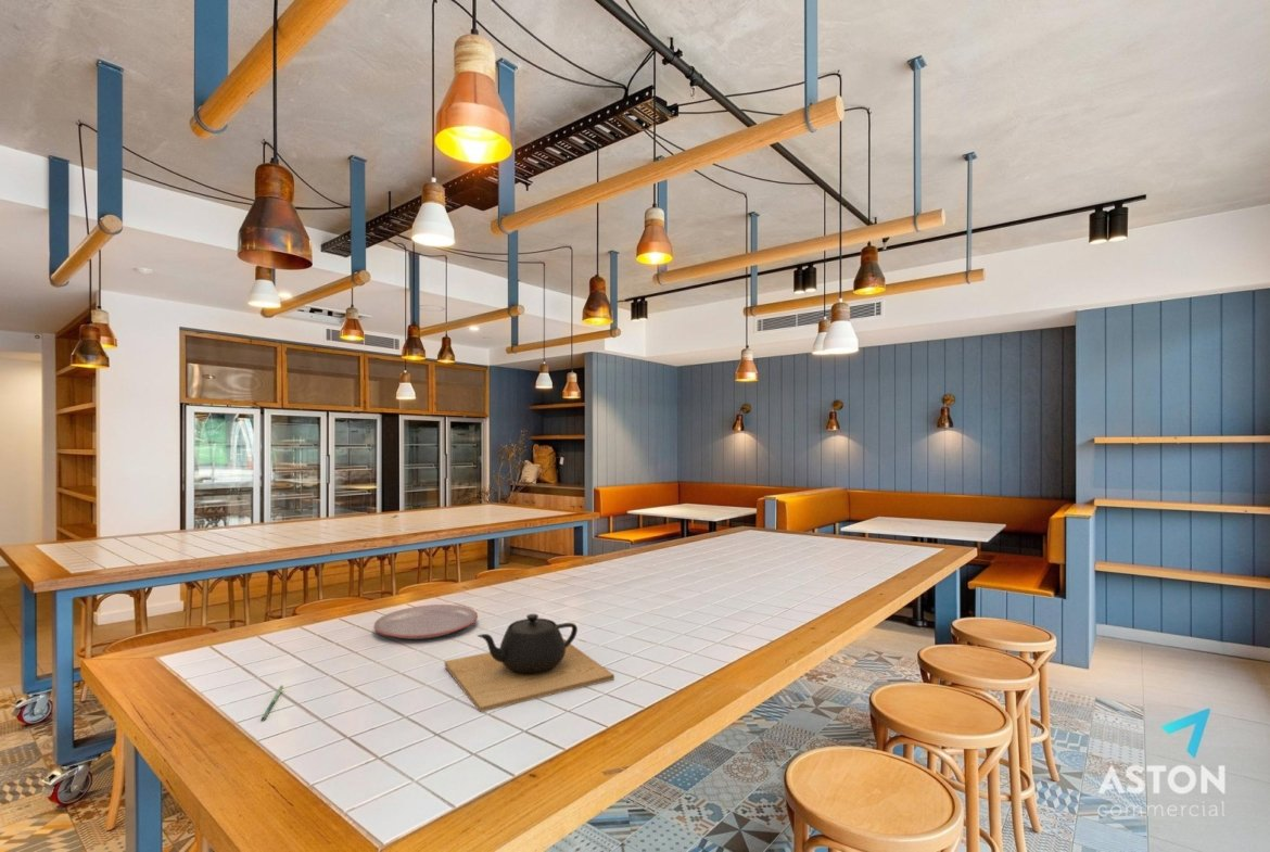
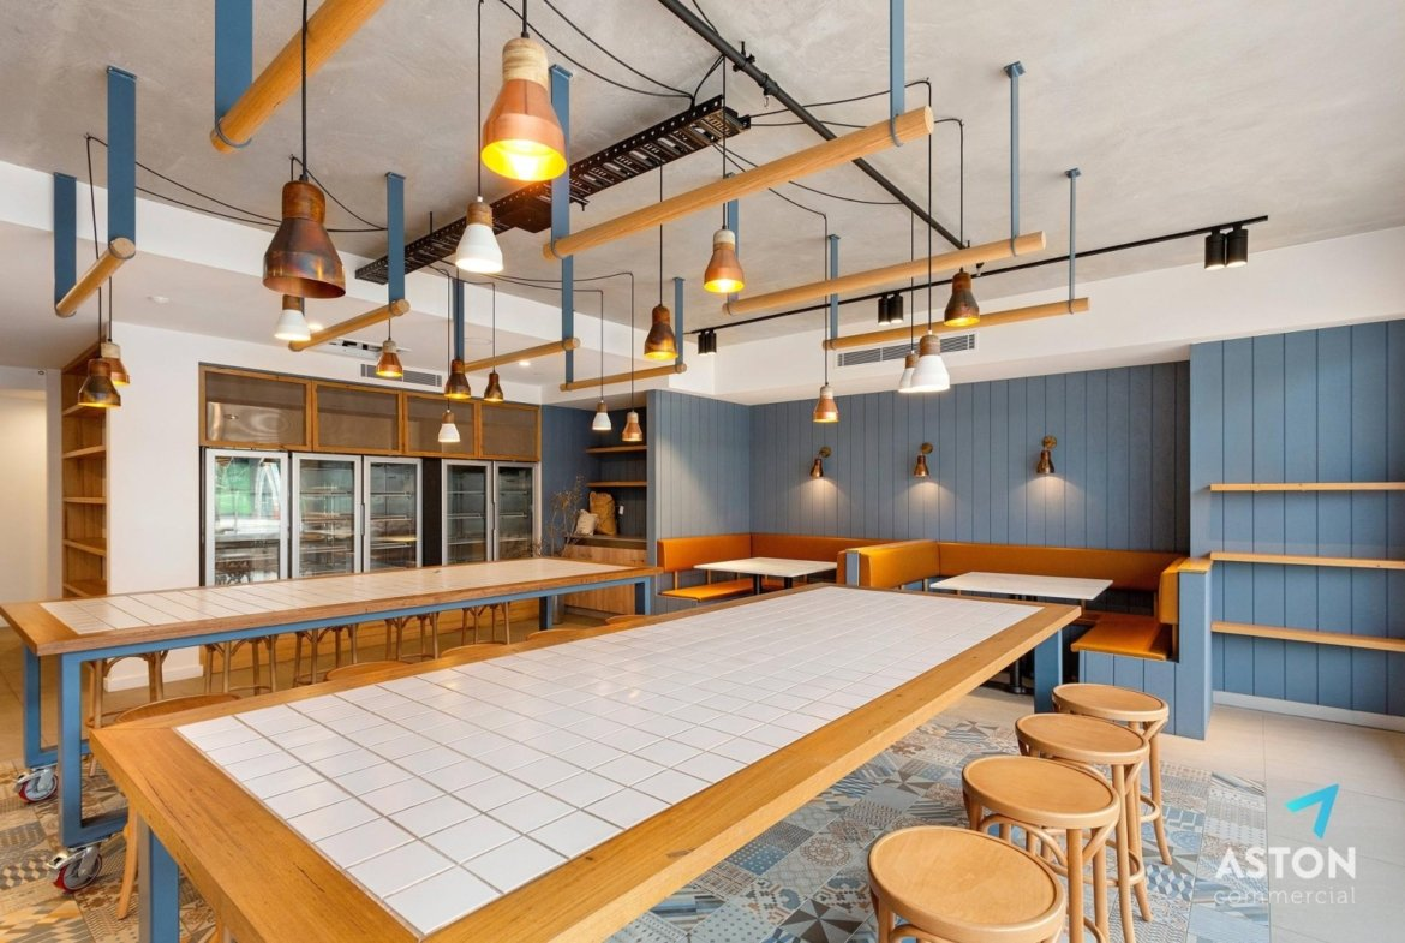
- plate (427, 623)
- pen (272, 701)
- teapot (526, 644)
